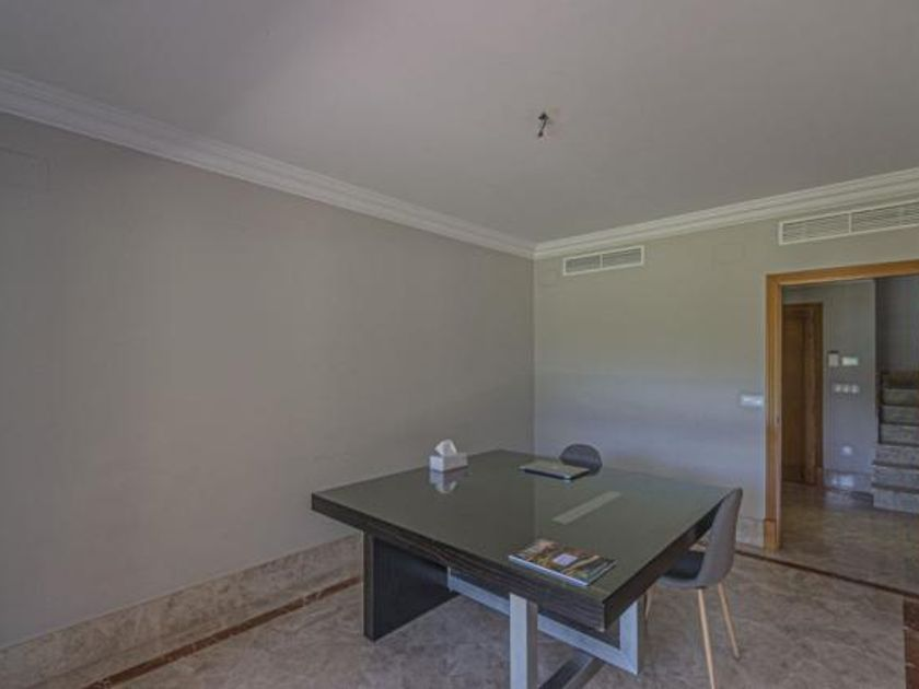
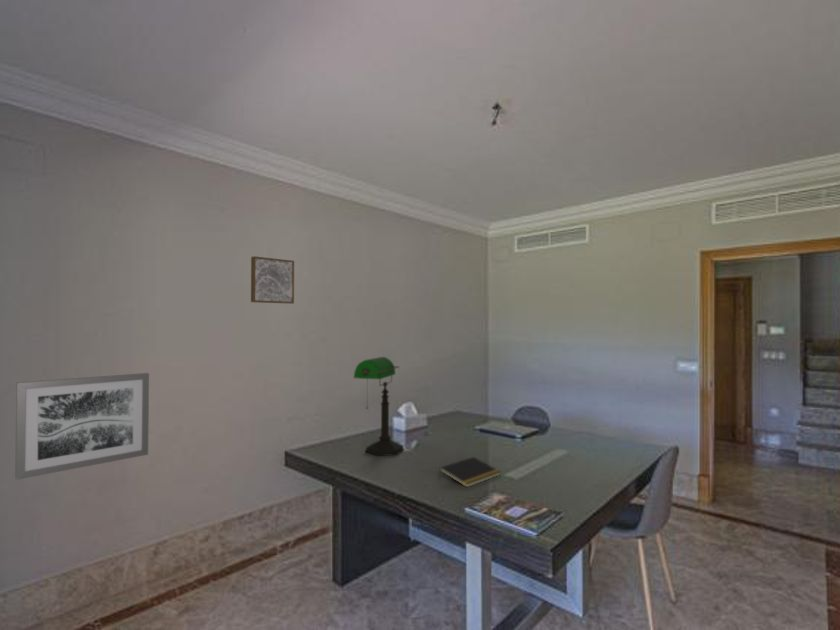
+ notepad (470, 471)
+ desk lamp (381, 404)
+ wall art (273, 280)
+ wall art (87, 421)
